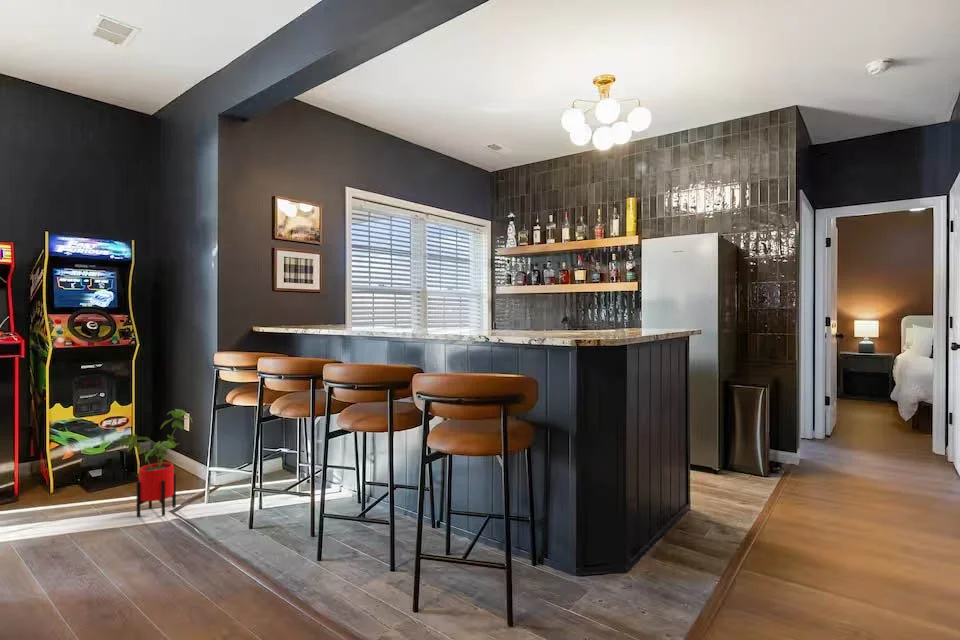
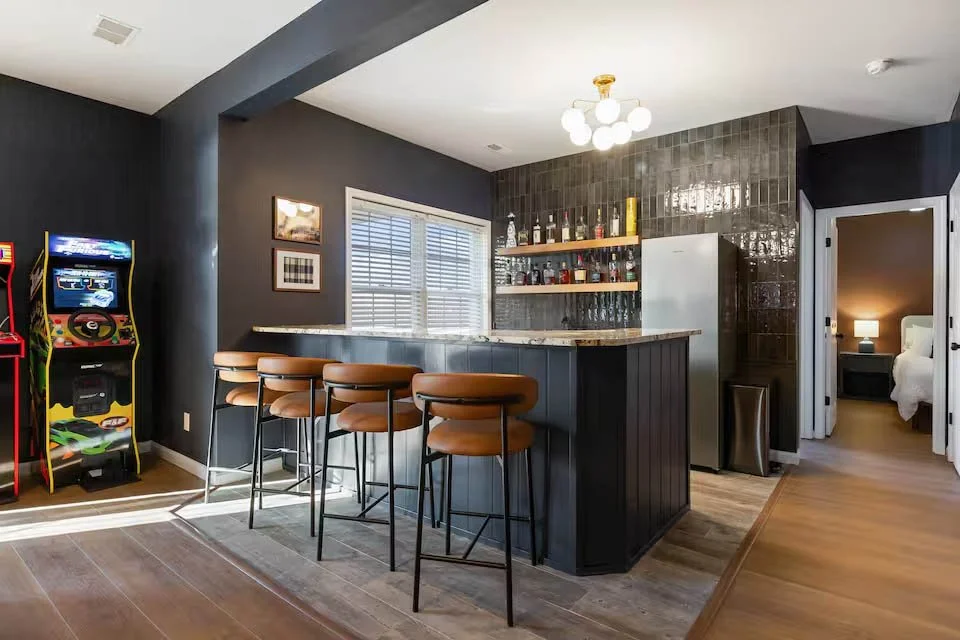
- house plant (161, 460)
